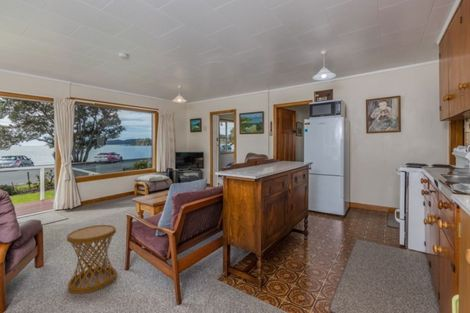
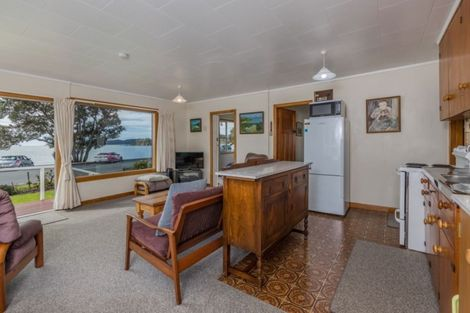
- side table (93, 256)
